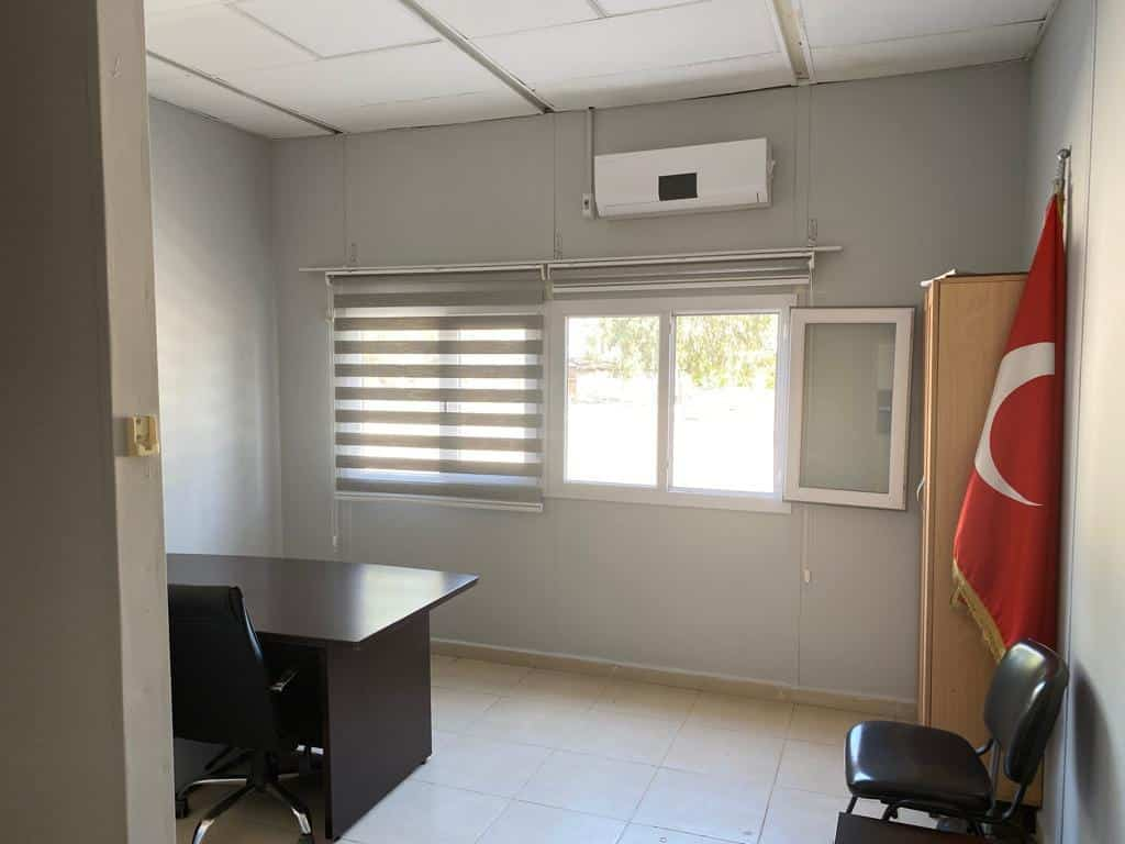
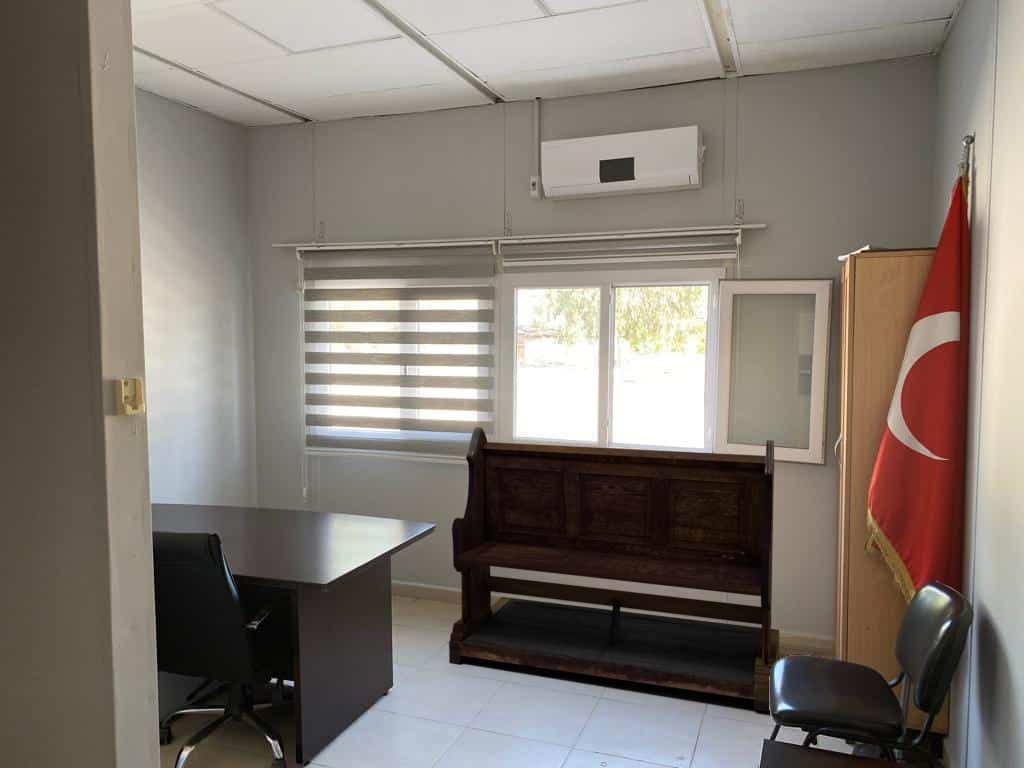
+ bench (617, 545)
